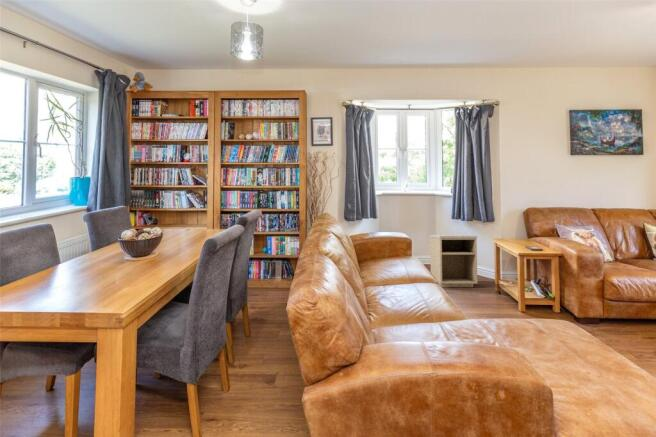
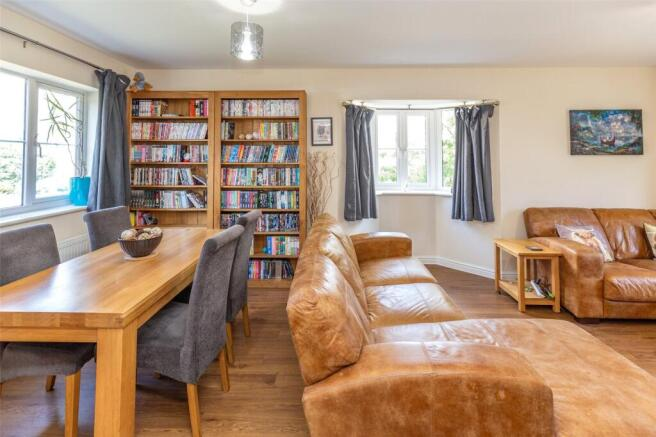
- nightstand (452, 260)
